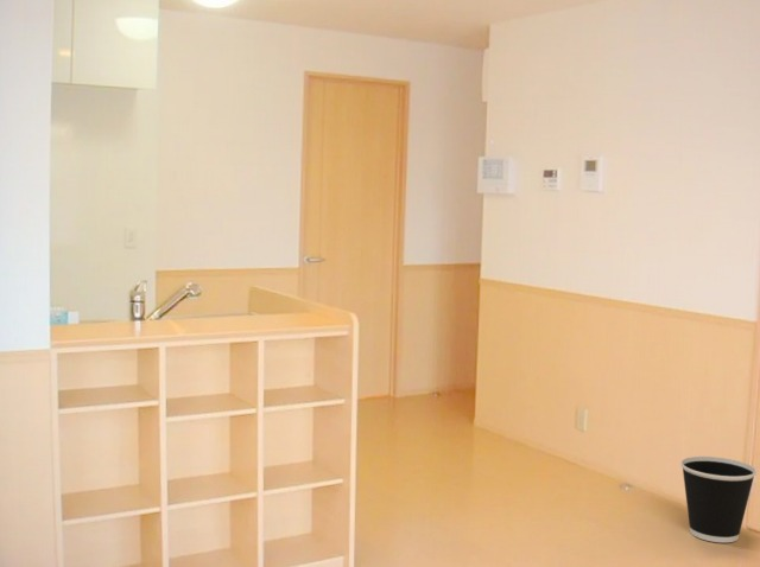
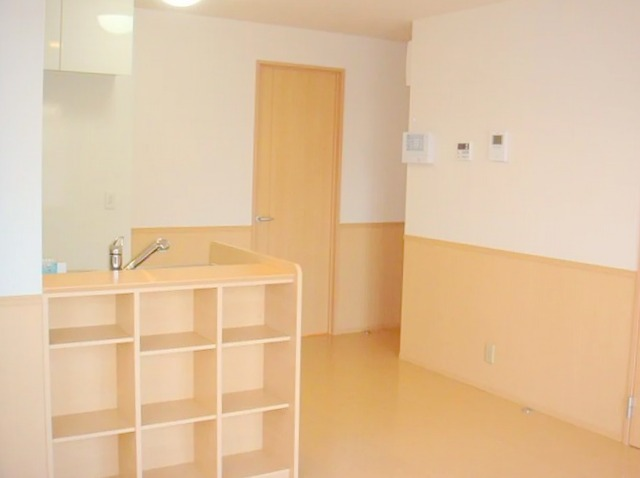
- wastebasket (716, 499)
